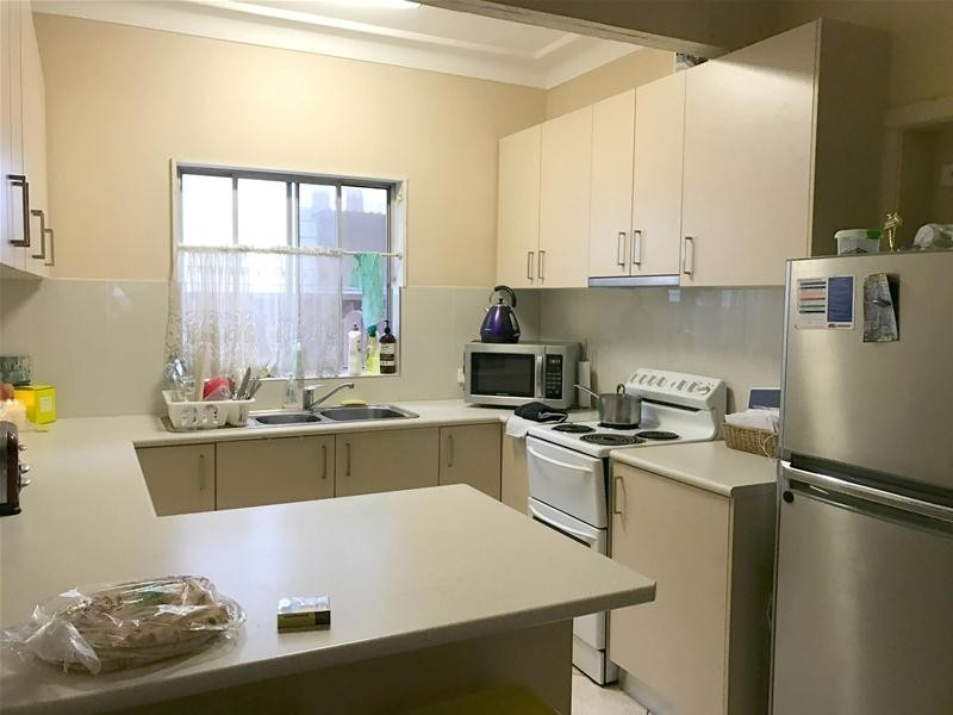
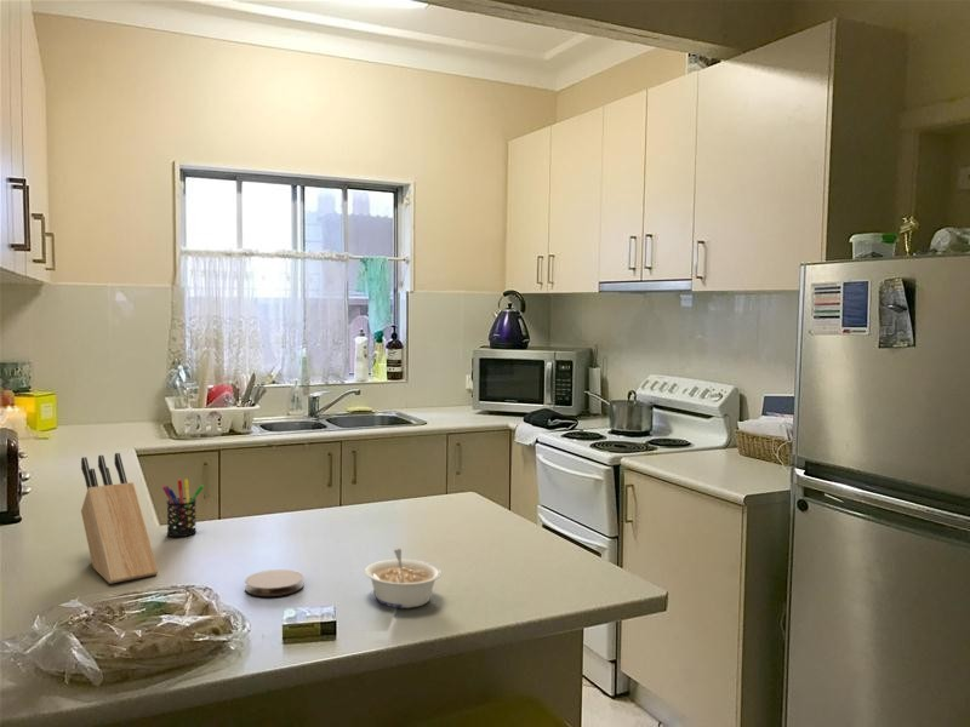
+ legume (400, 580)
+ knife block (115, 513)
+ pen holder (184, 505)
+ coaster (274, 582)
